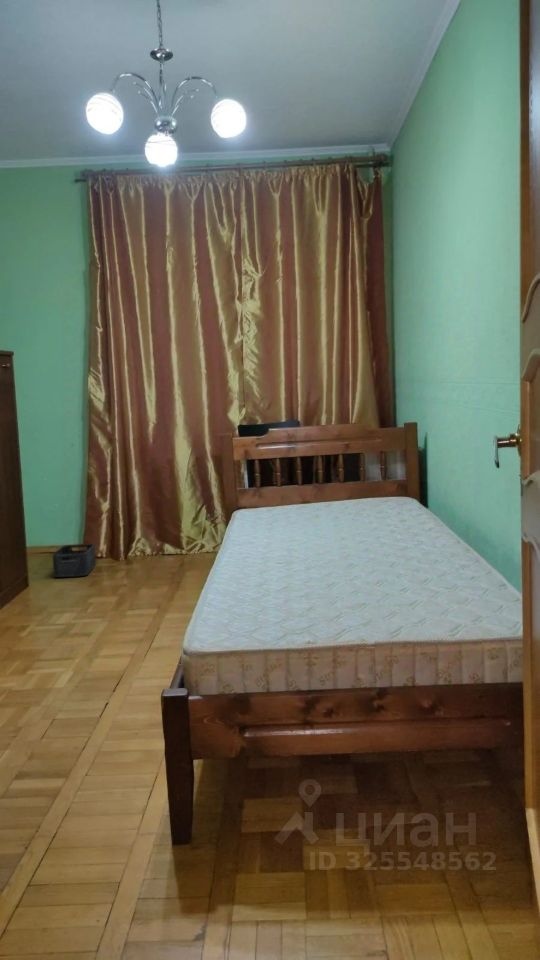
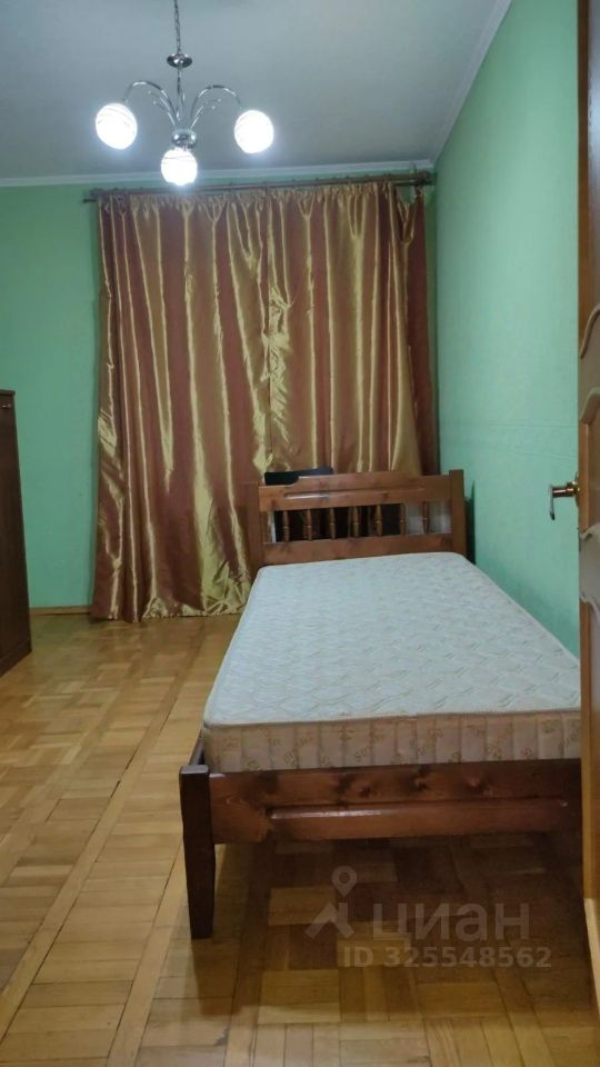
- storage bin (74, 560)
